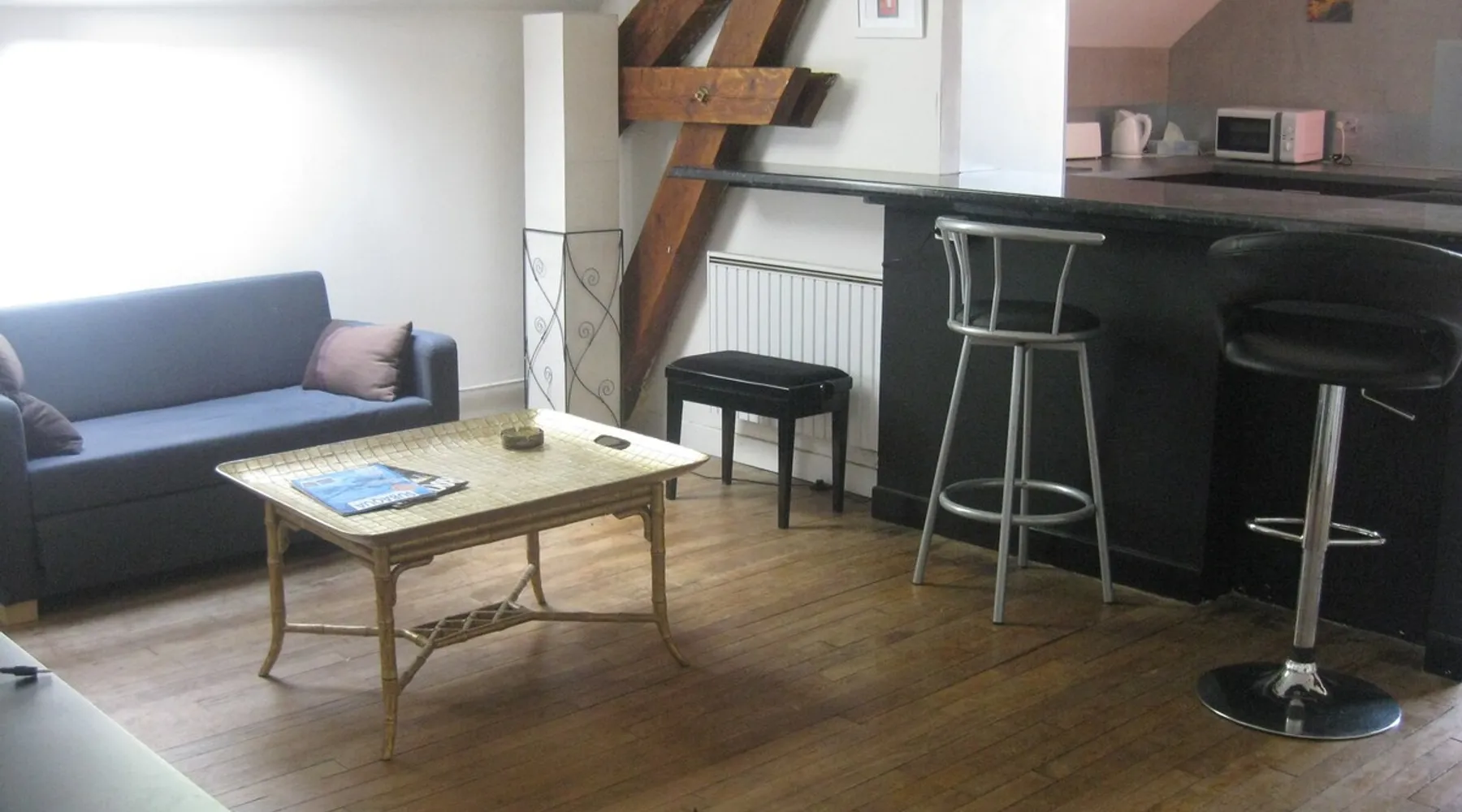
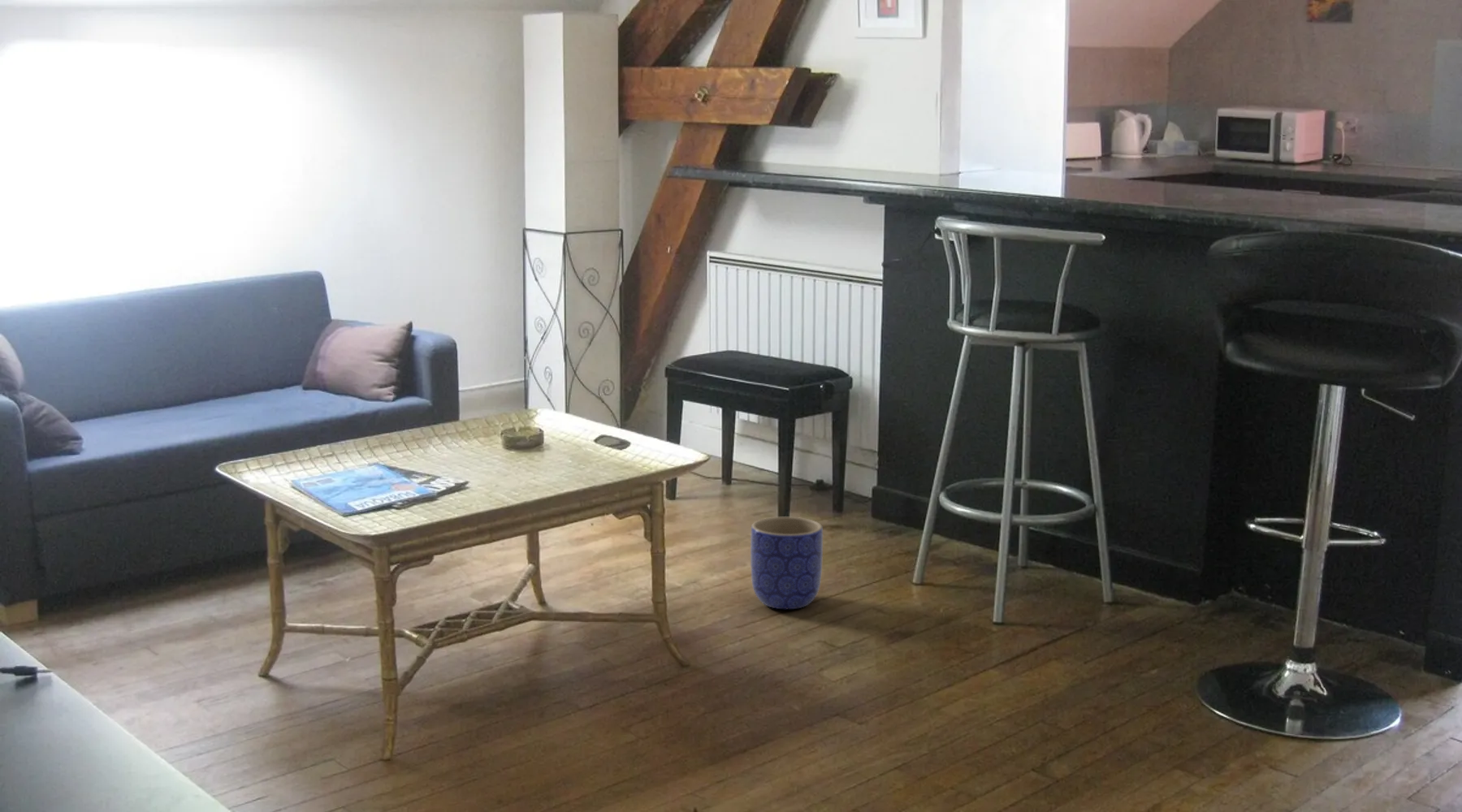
+ planter (786, 564)
